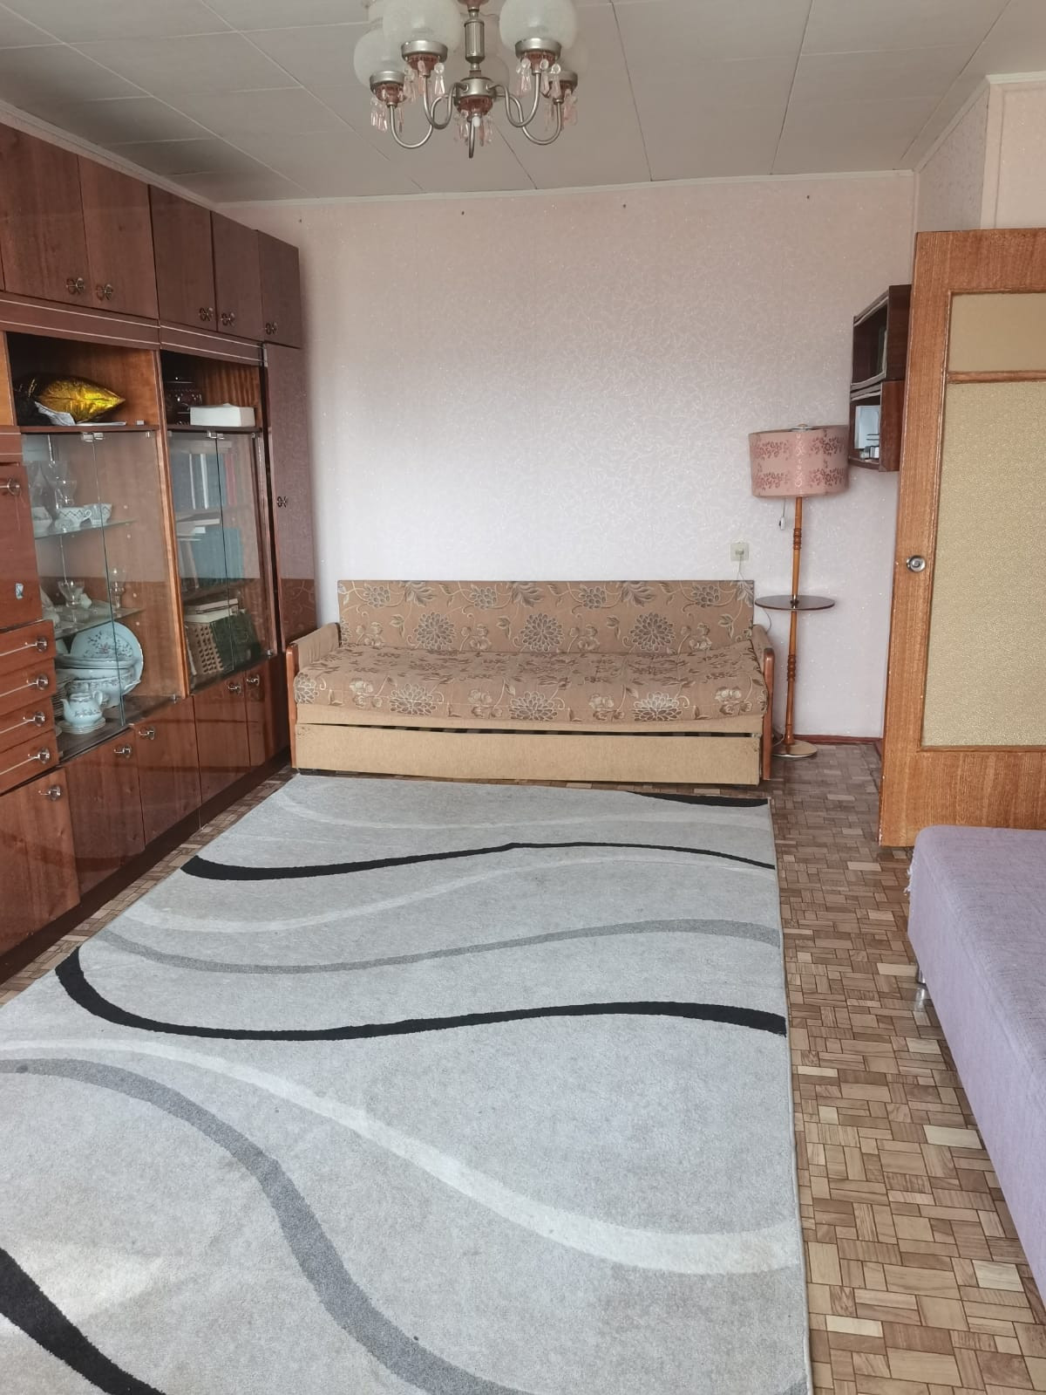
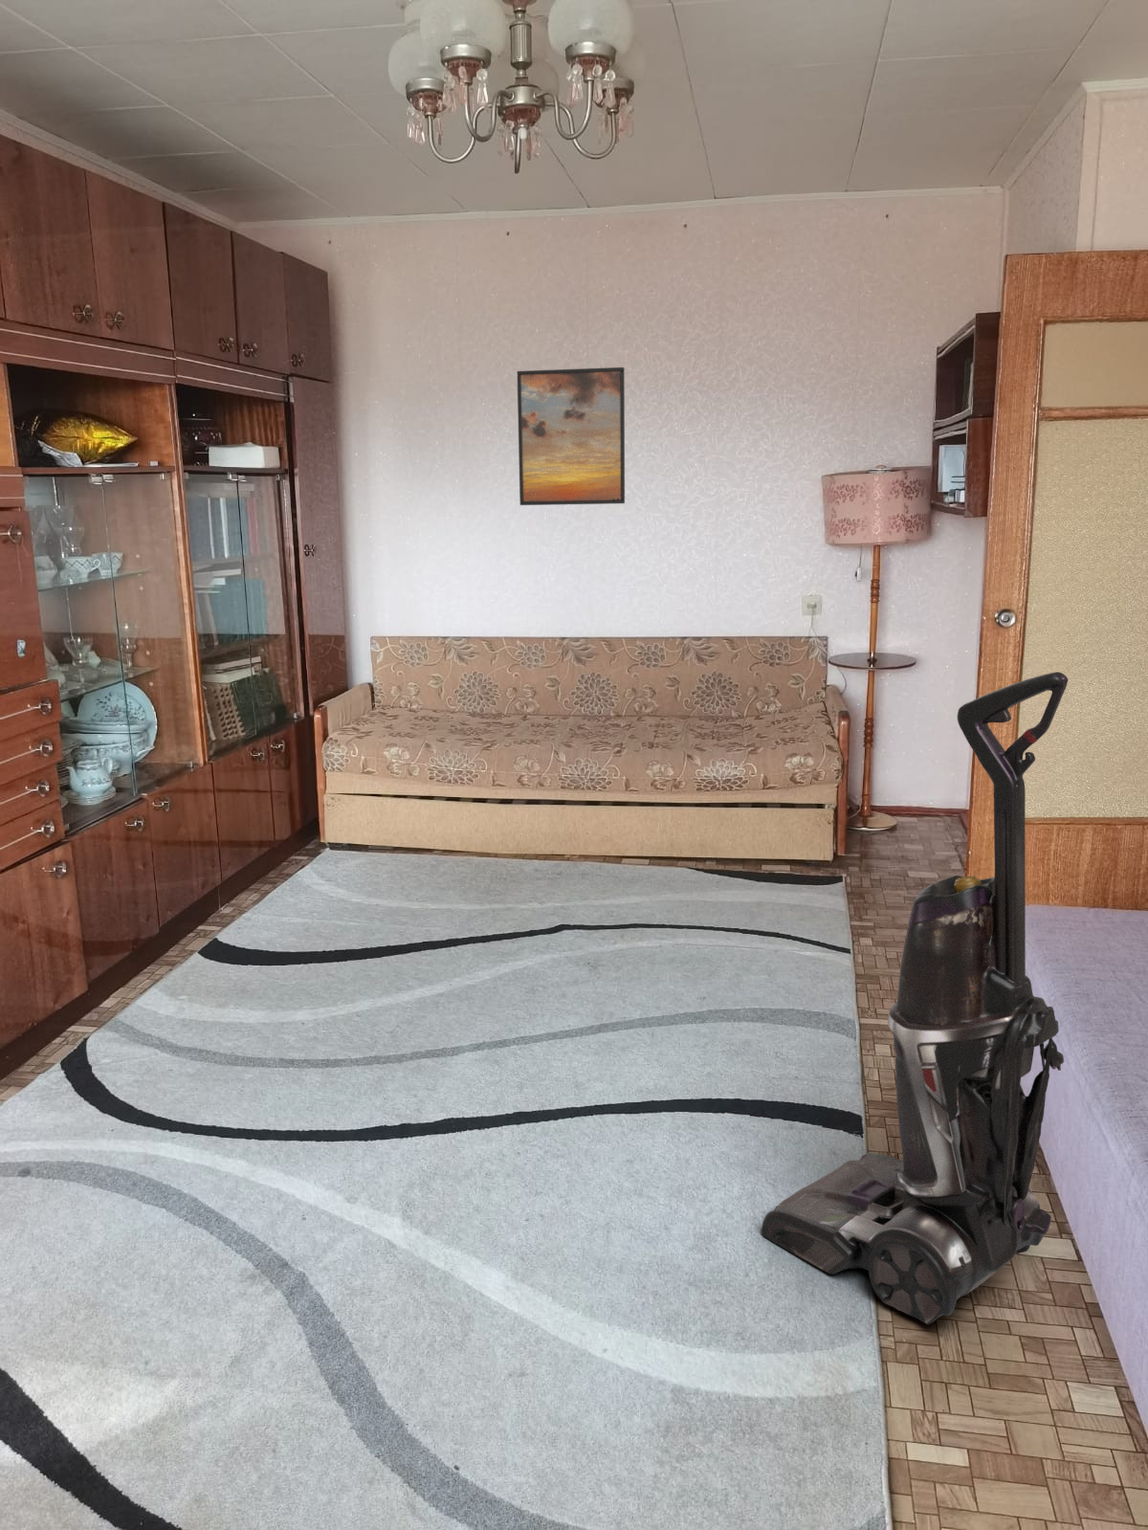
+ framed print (572, 438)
+ vacuum cleaner (912, 969)
